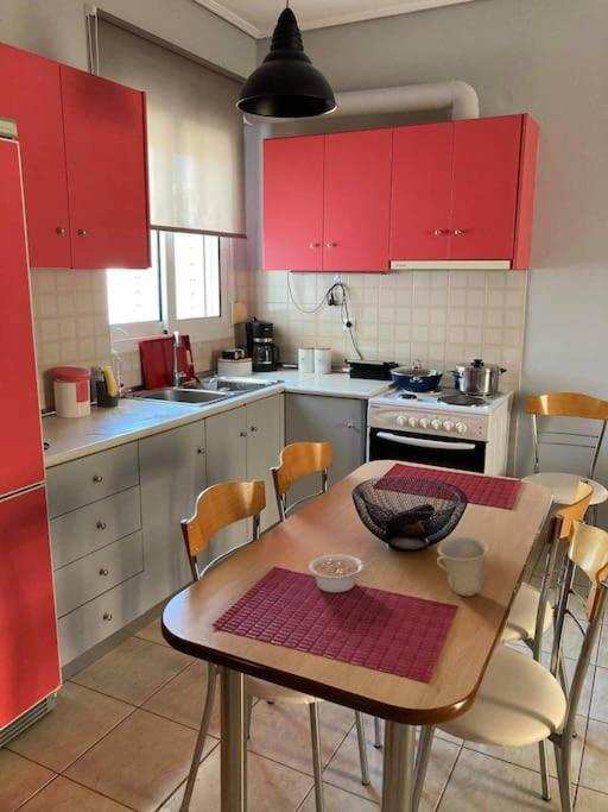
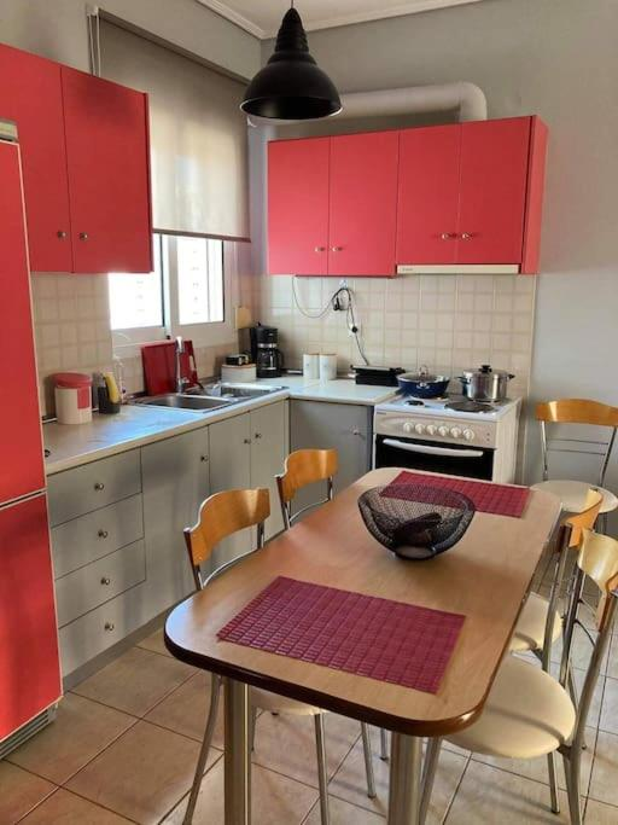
- cup (462, 568)
- legume (337, 572)
